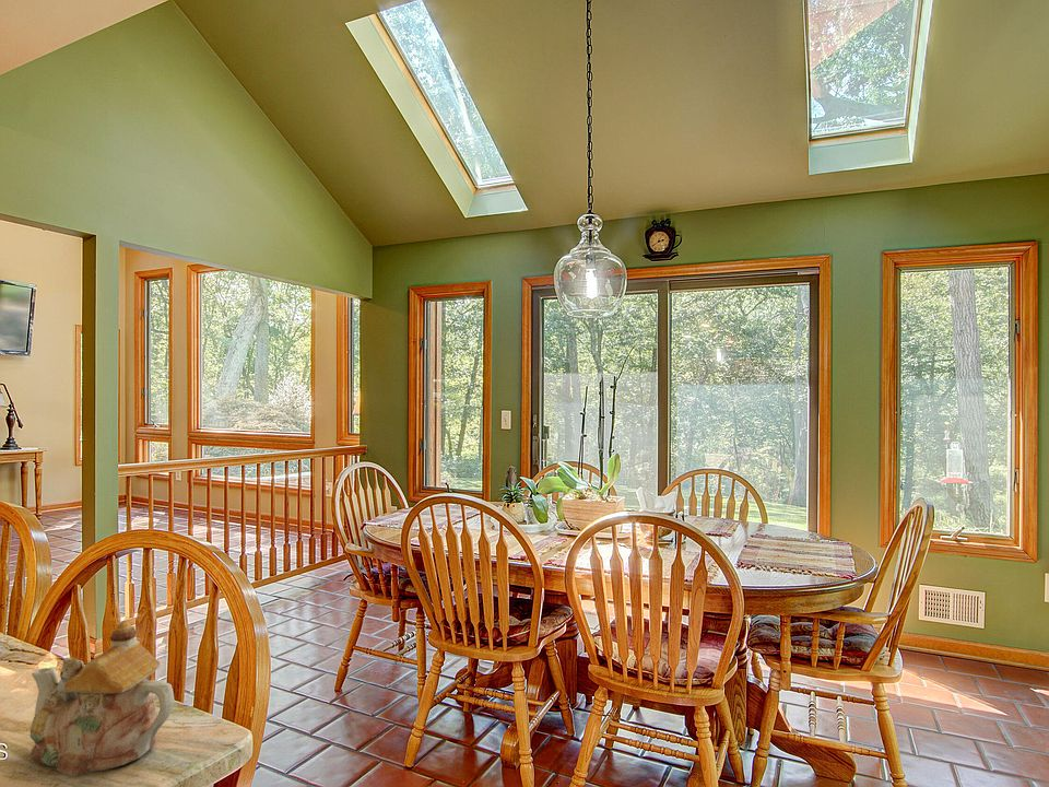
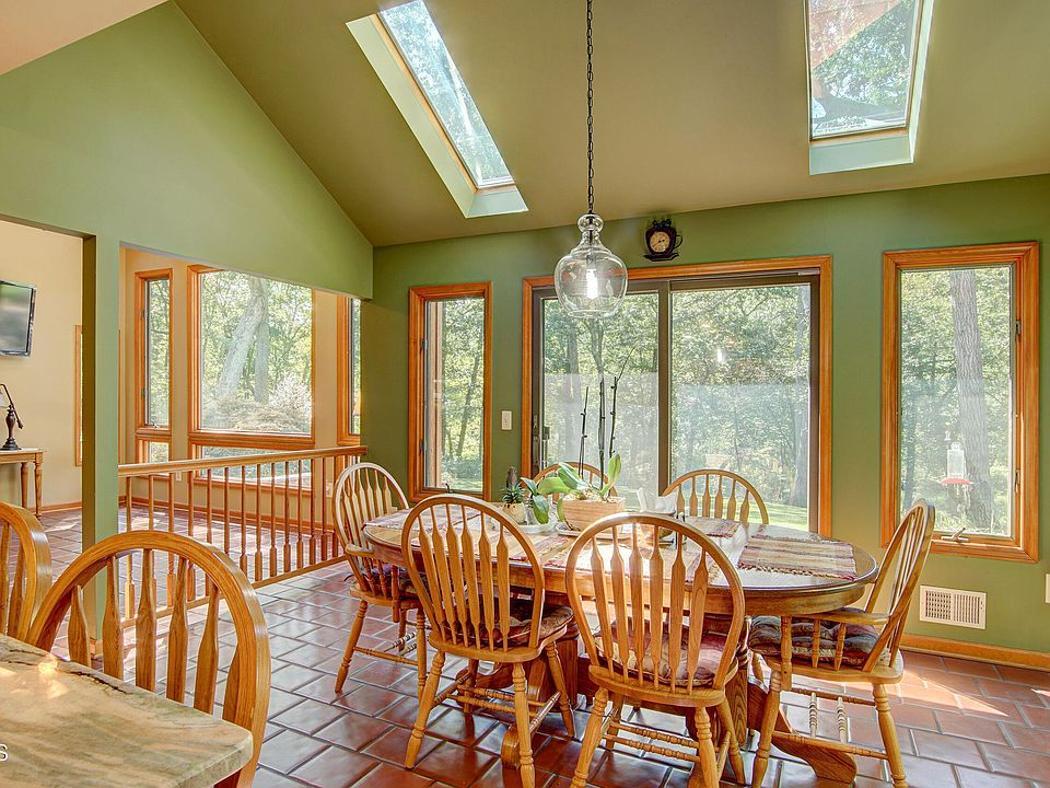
- teapot (96, 688)
